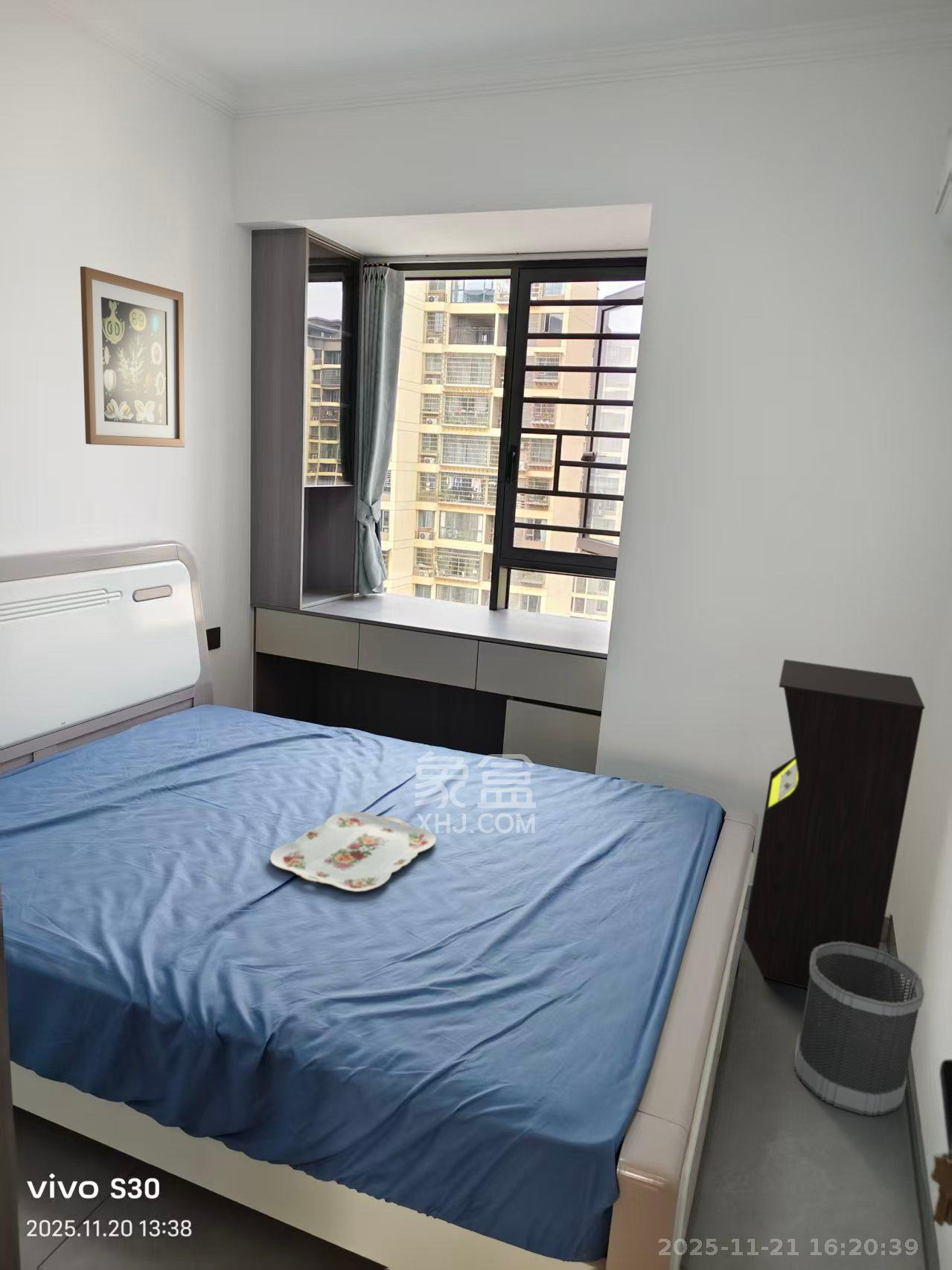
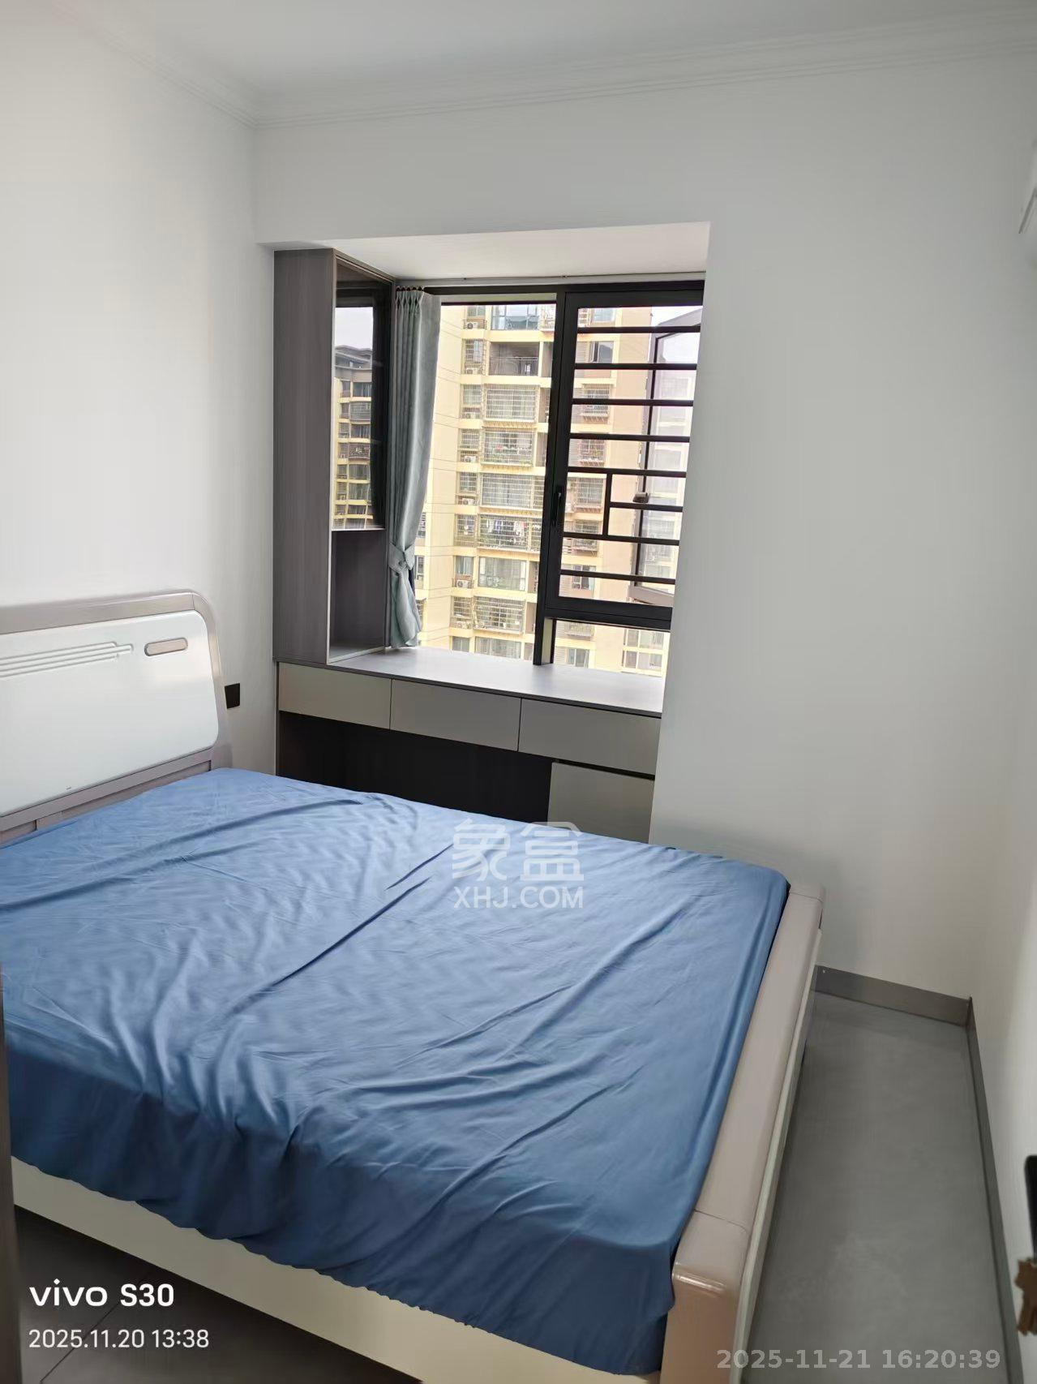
- serving tray (356, 849)
- wastebasket (856, 1024)
- storage cabinet (825, 823)
- wall art (136, 365)
